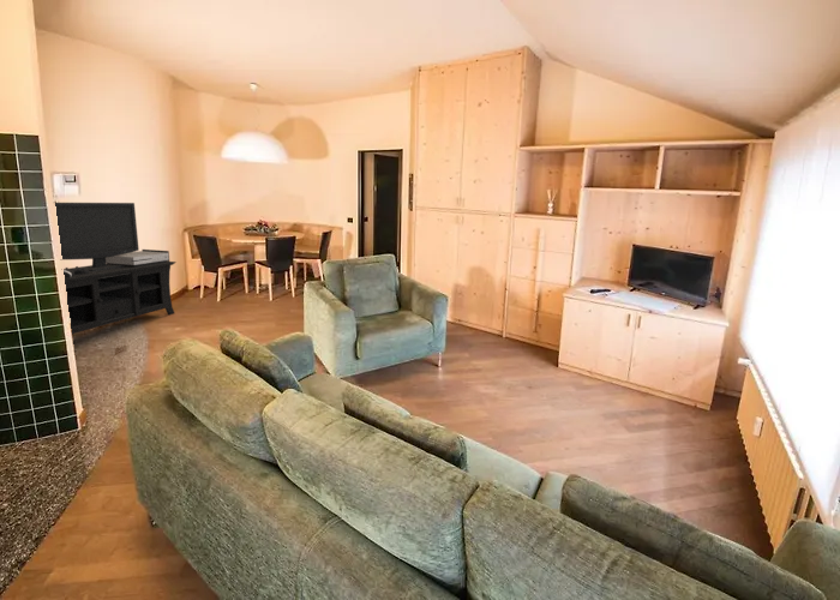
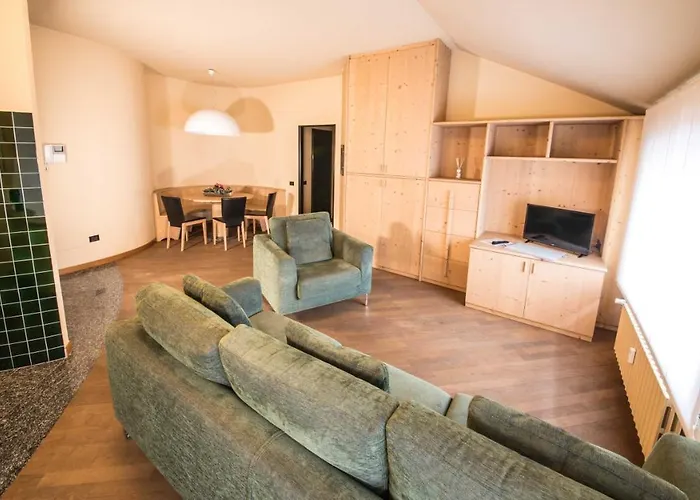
- media console (97, 268)
